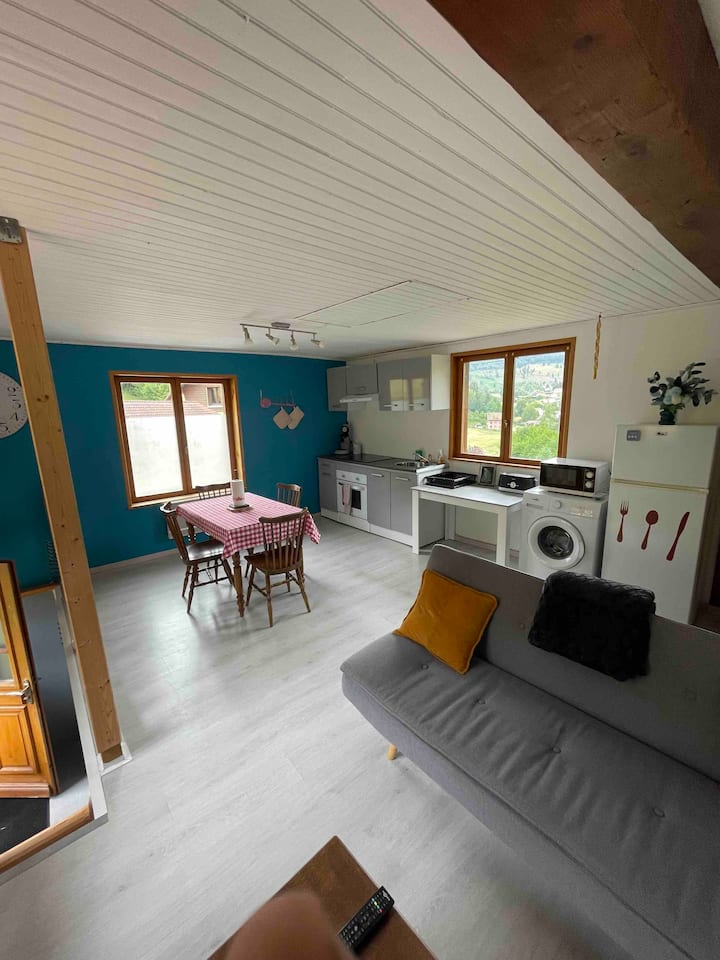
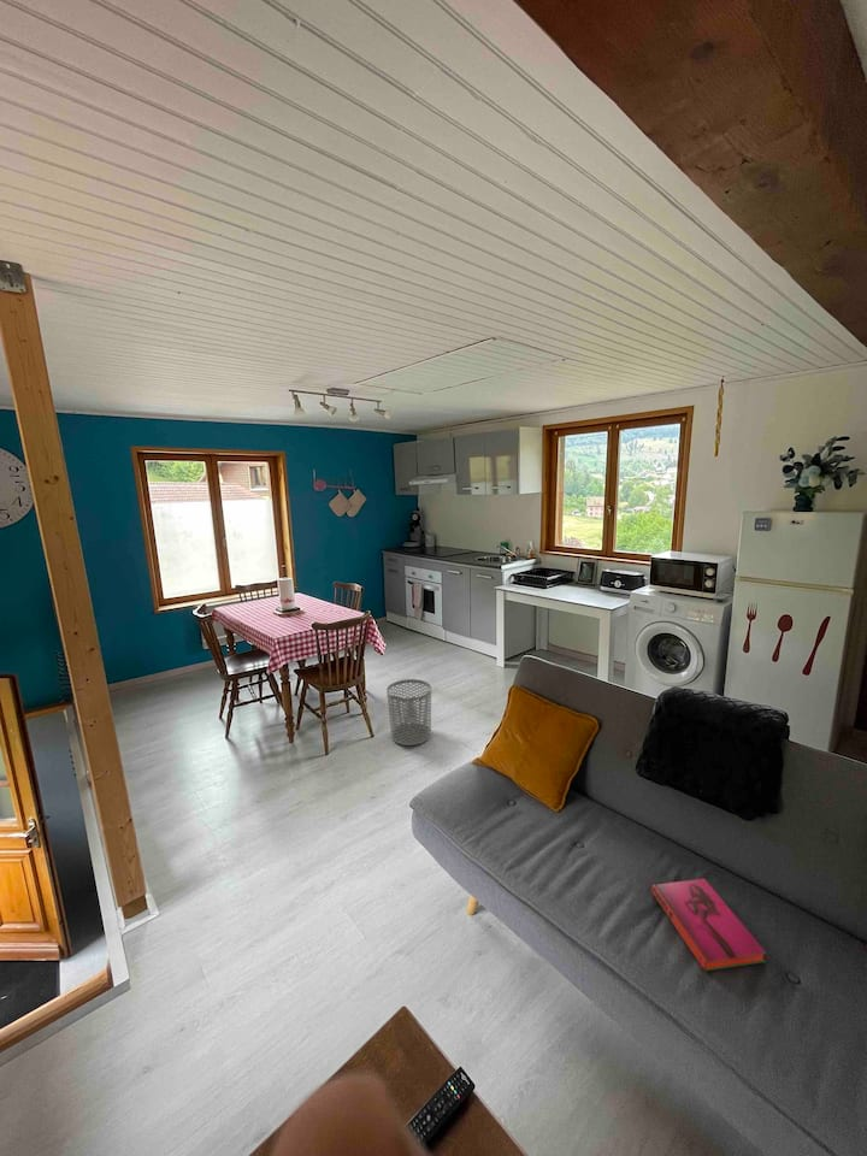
+ waste bin (409, 712)
+ hardback book (703, 920)
